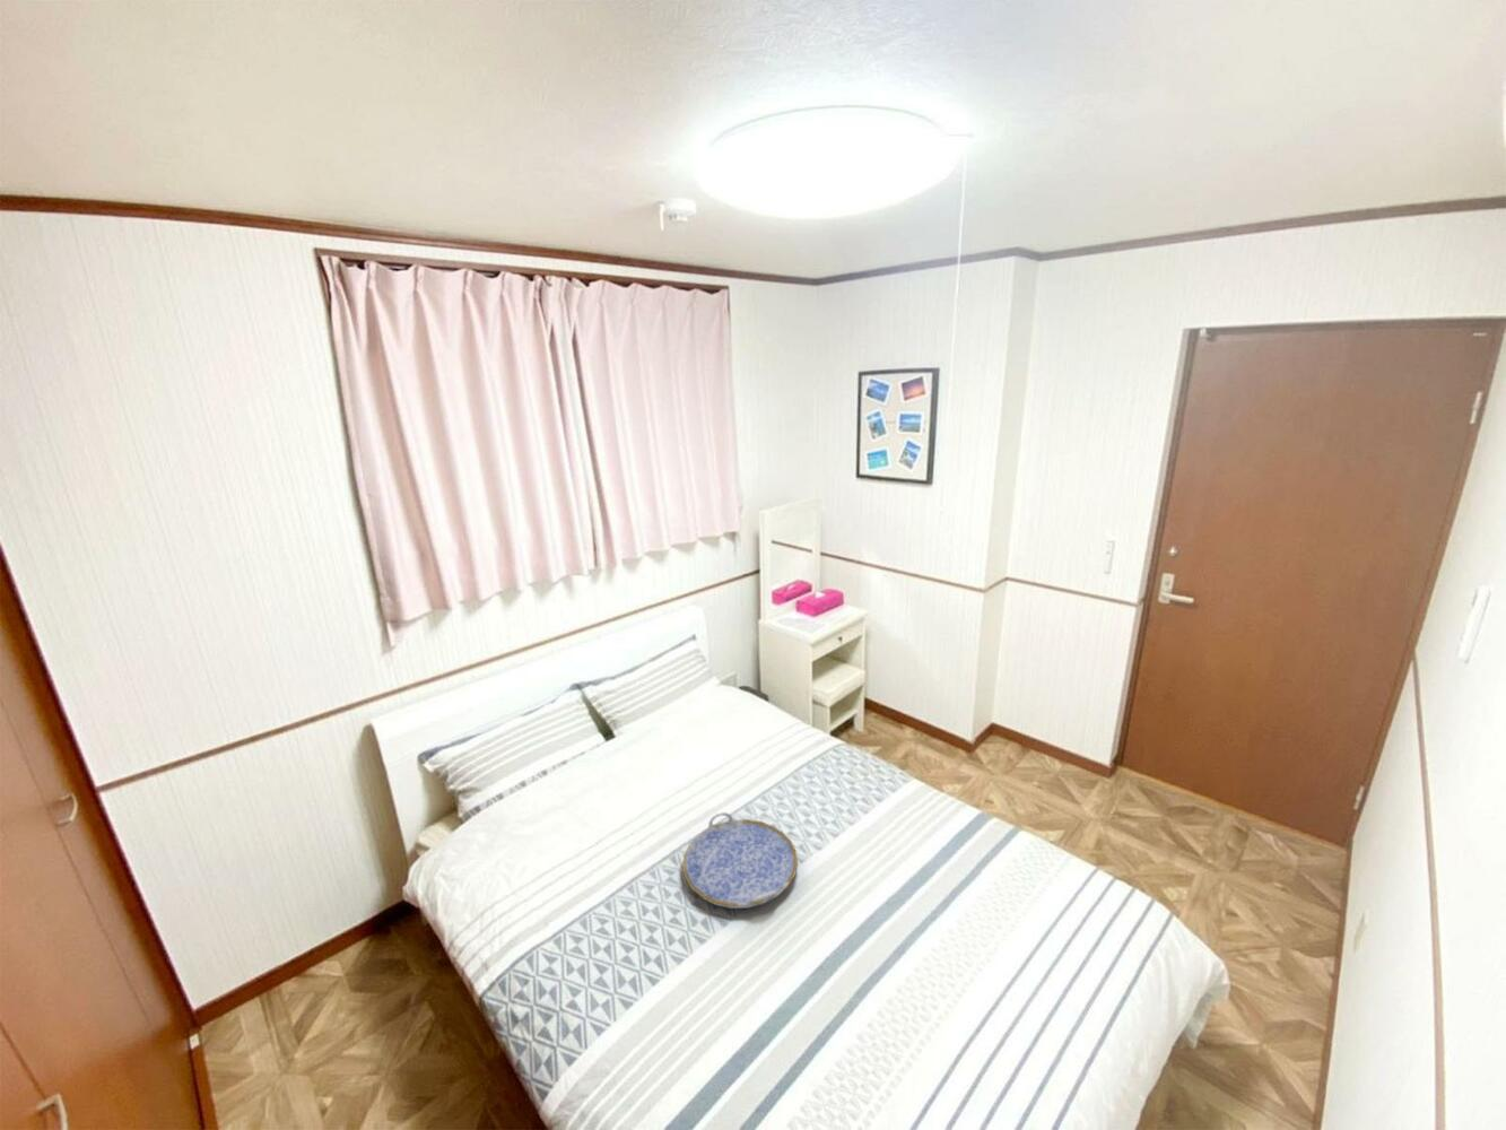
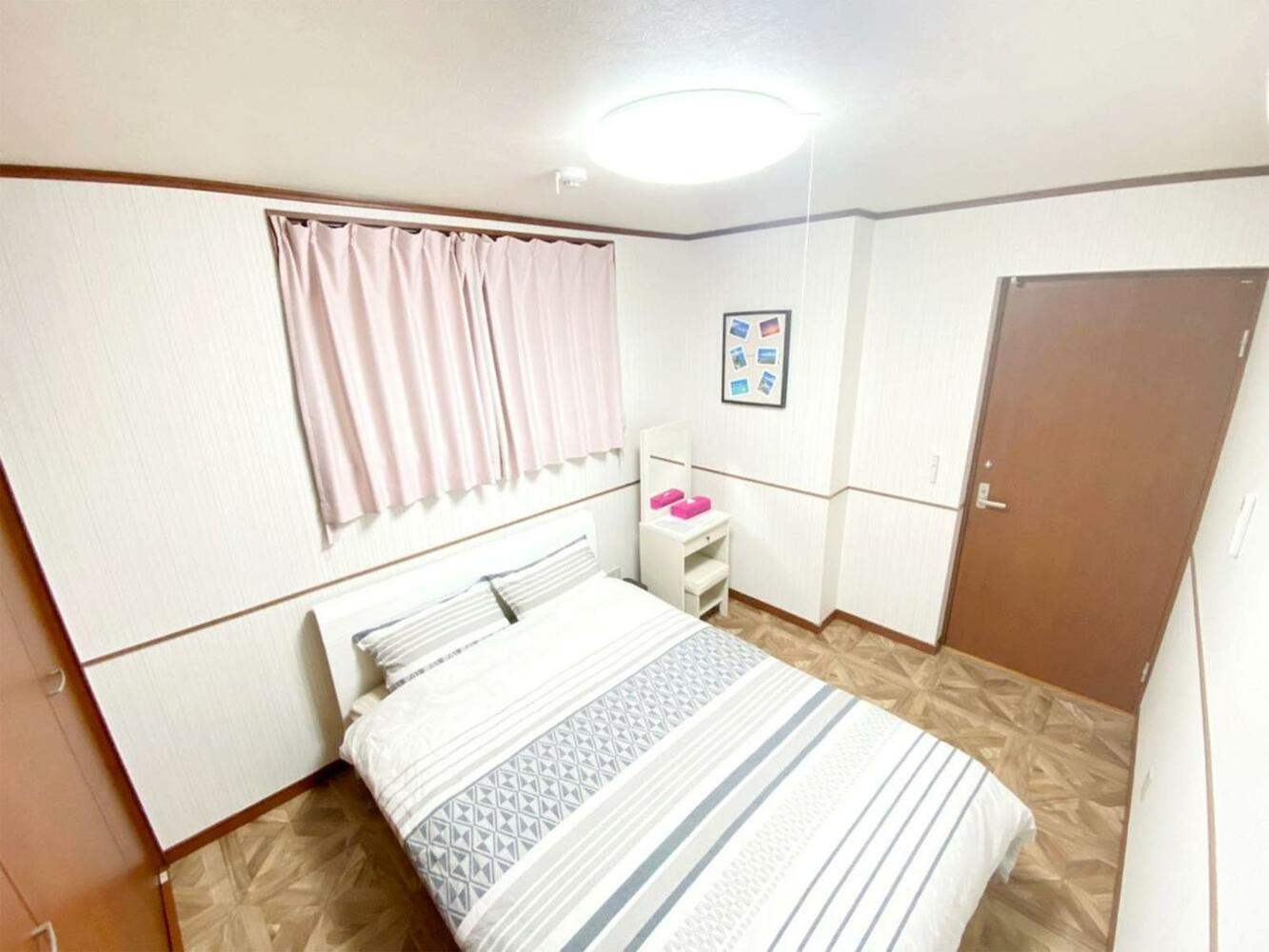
- serving tray (741, 859)
